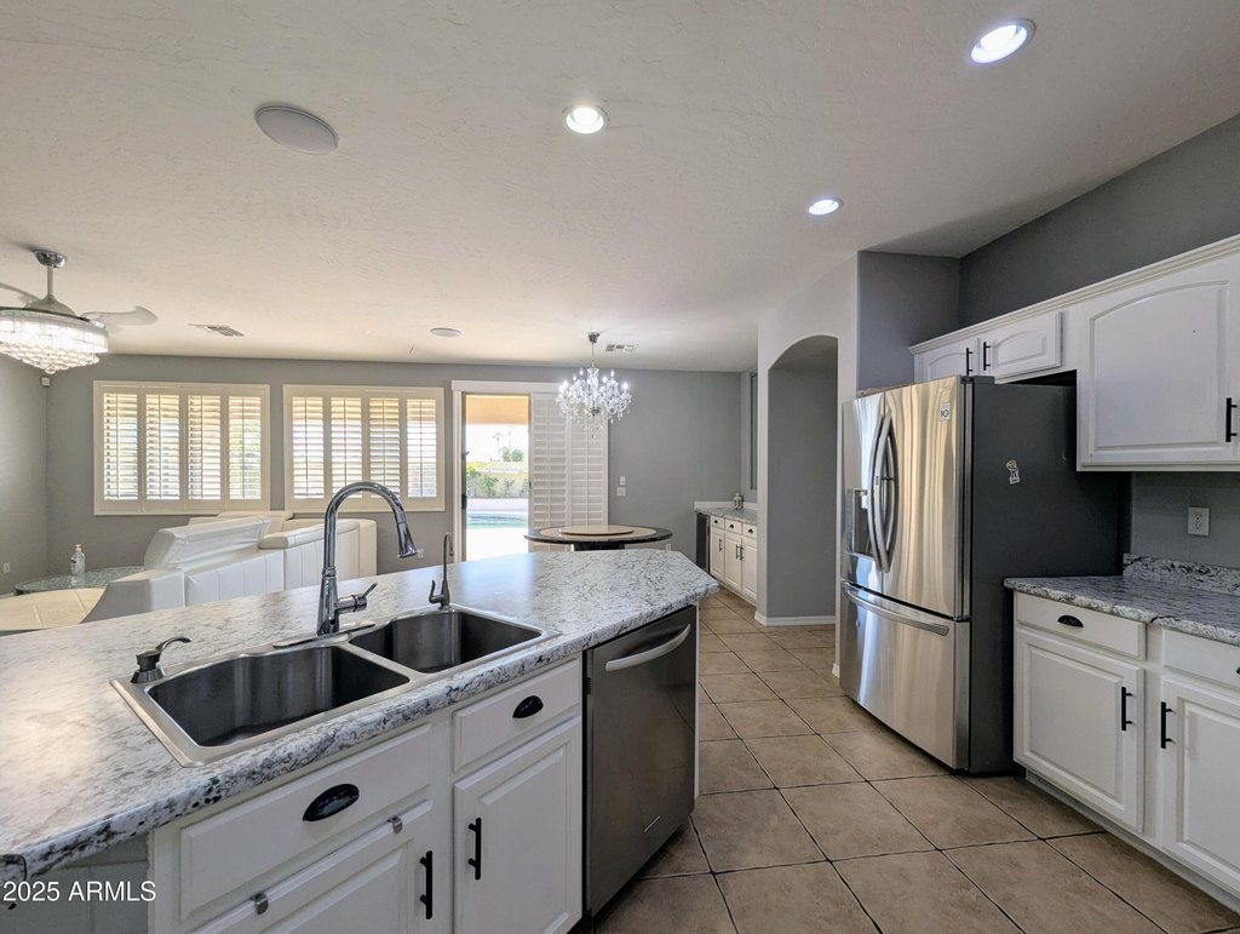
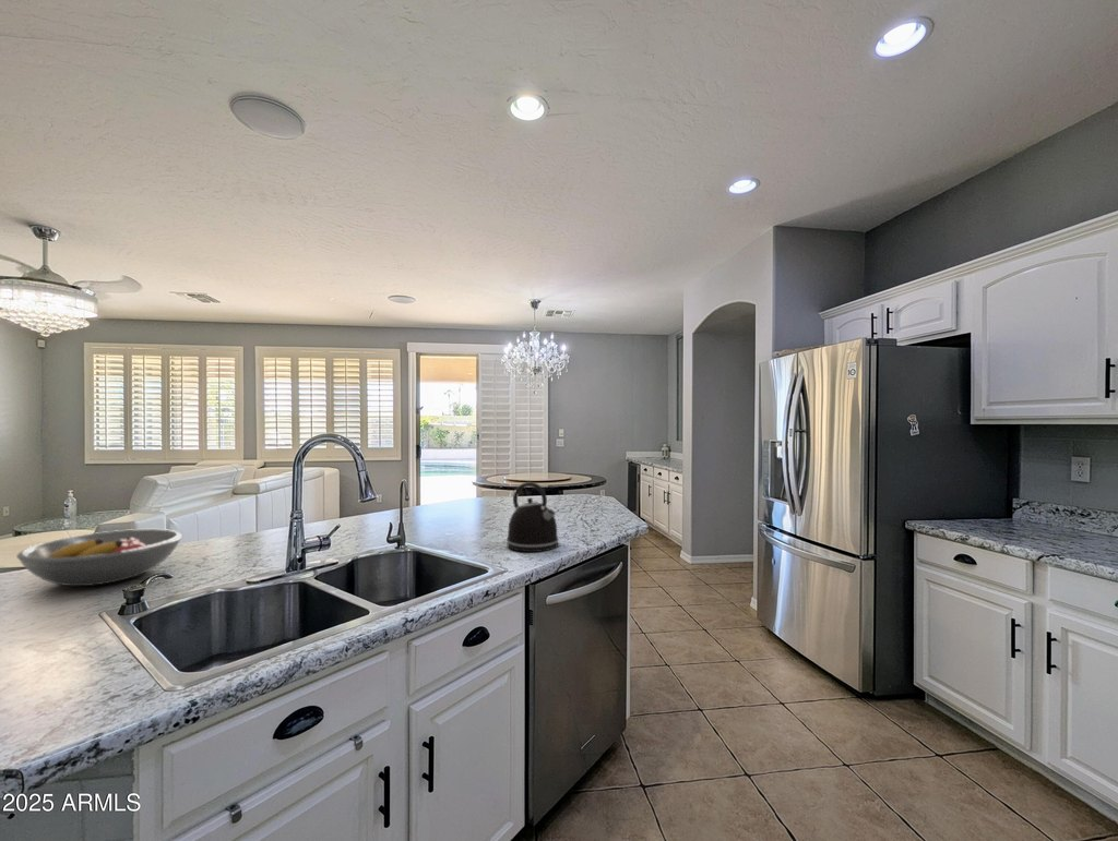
+ kettle (532, 513)
+ fruit bowl (106, 555)
